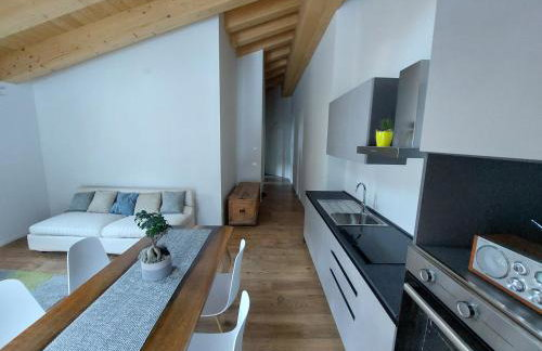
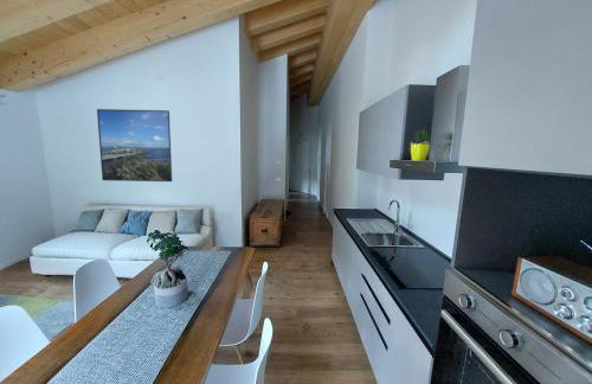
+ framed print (135, 146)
